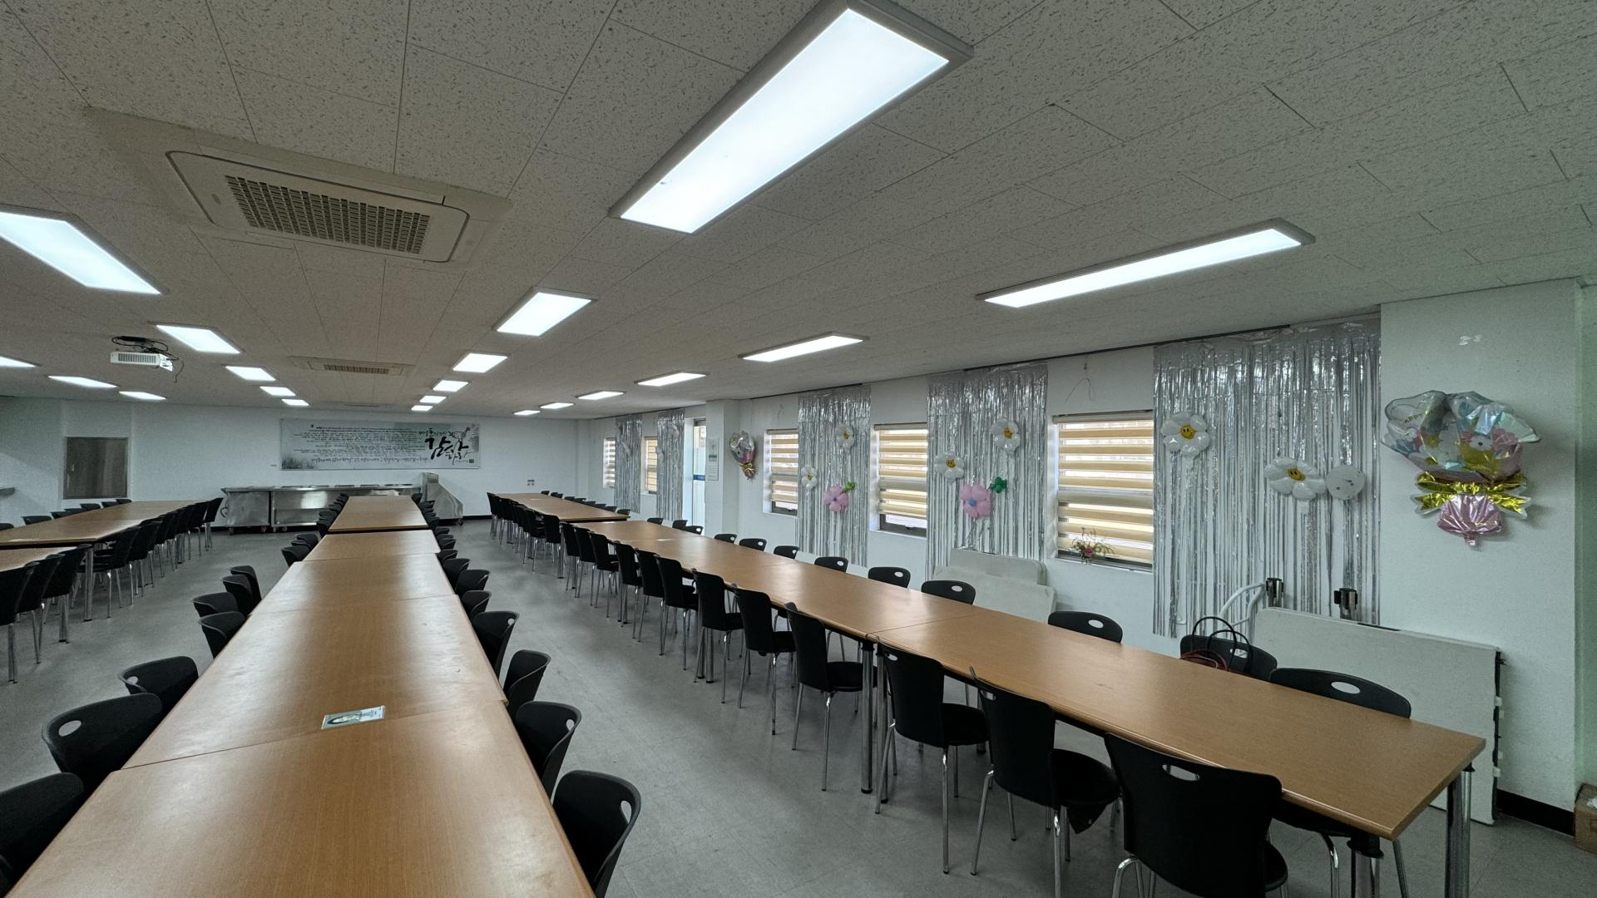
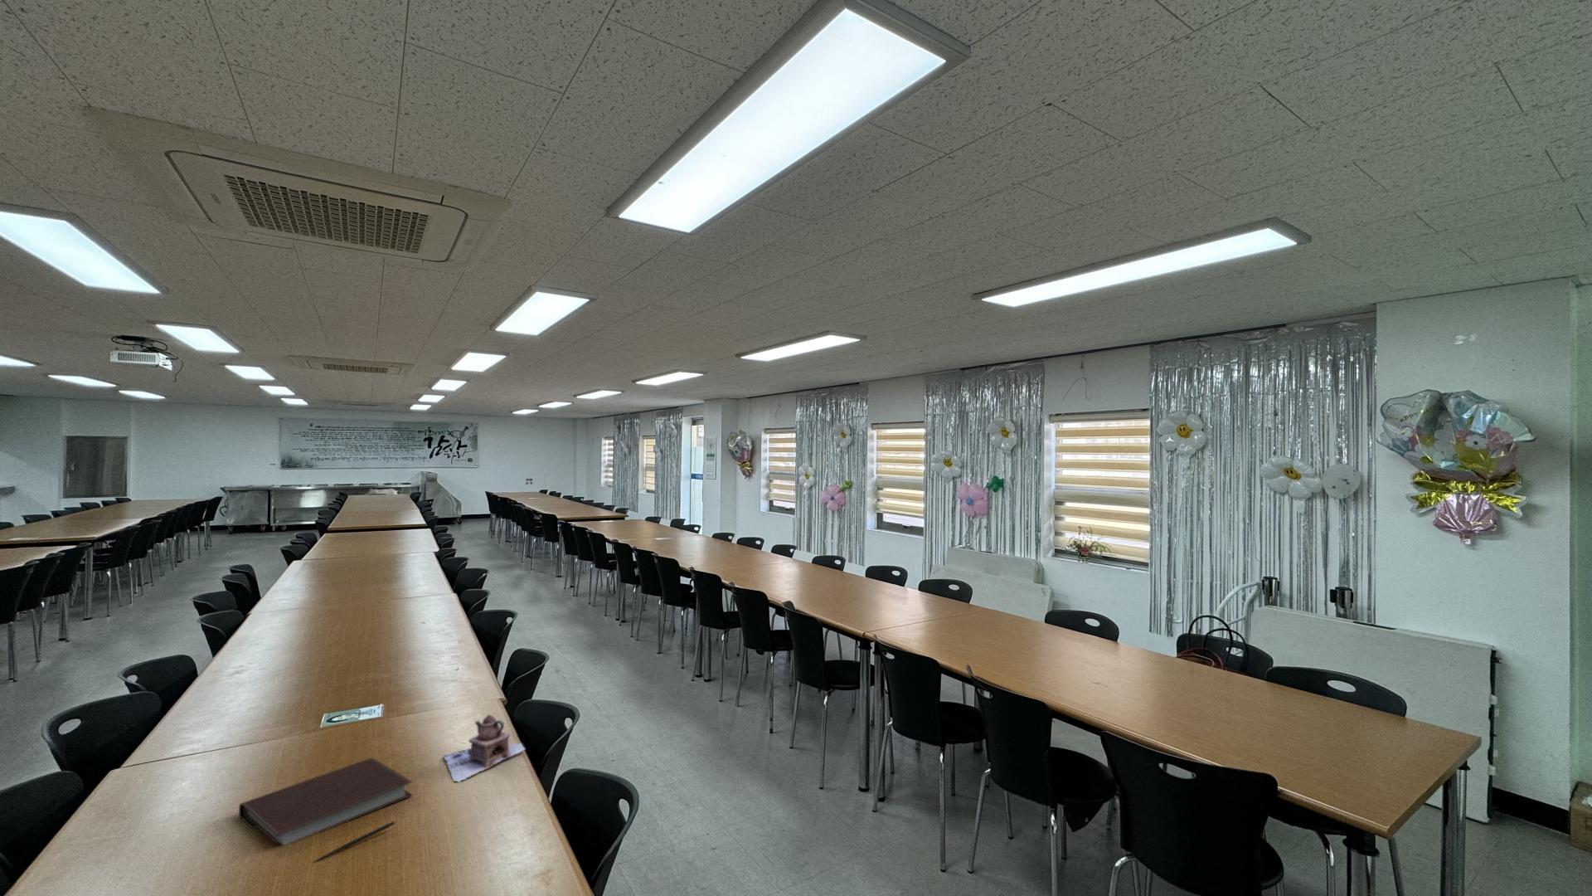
+ pen (355, 840)
+ teapot (488, 736)
+ notebook (328, 799)
